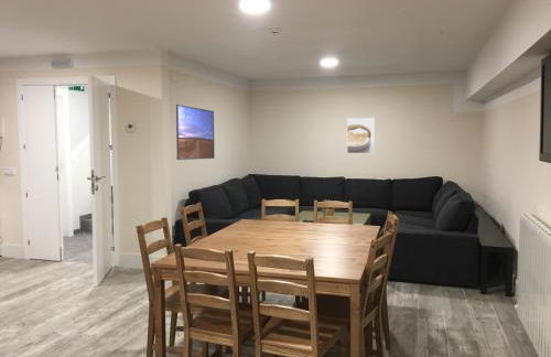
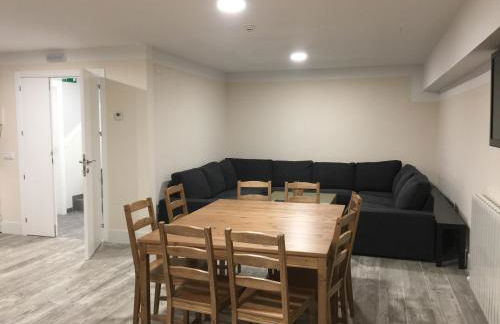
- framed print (360, 136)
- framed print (196, 133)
